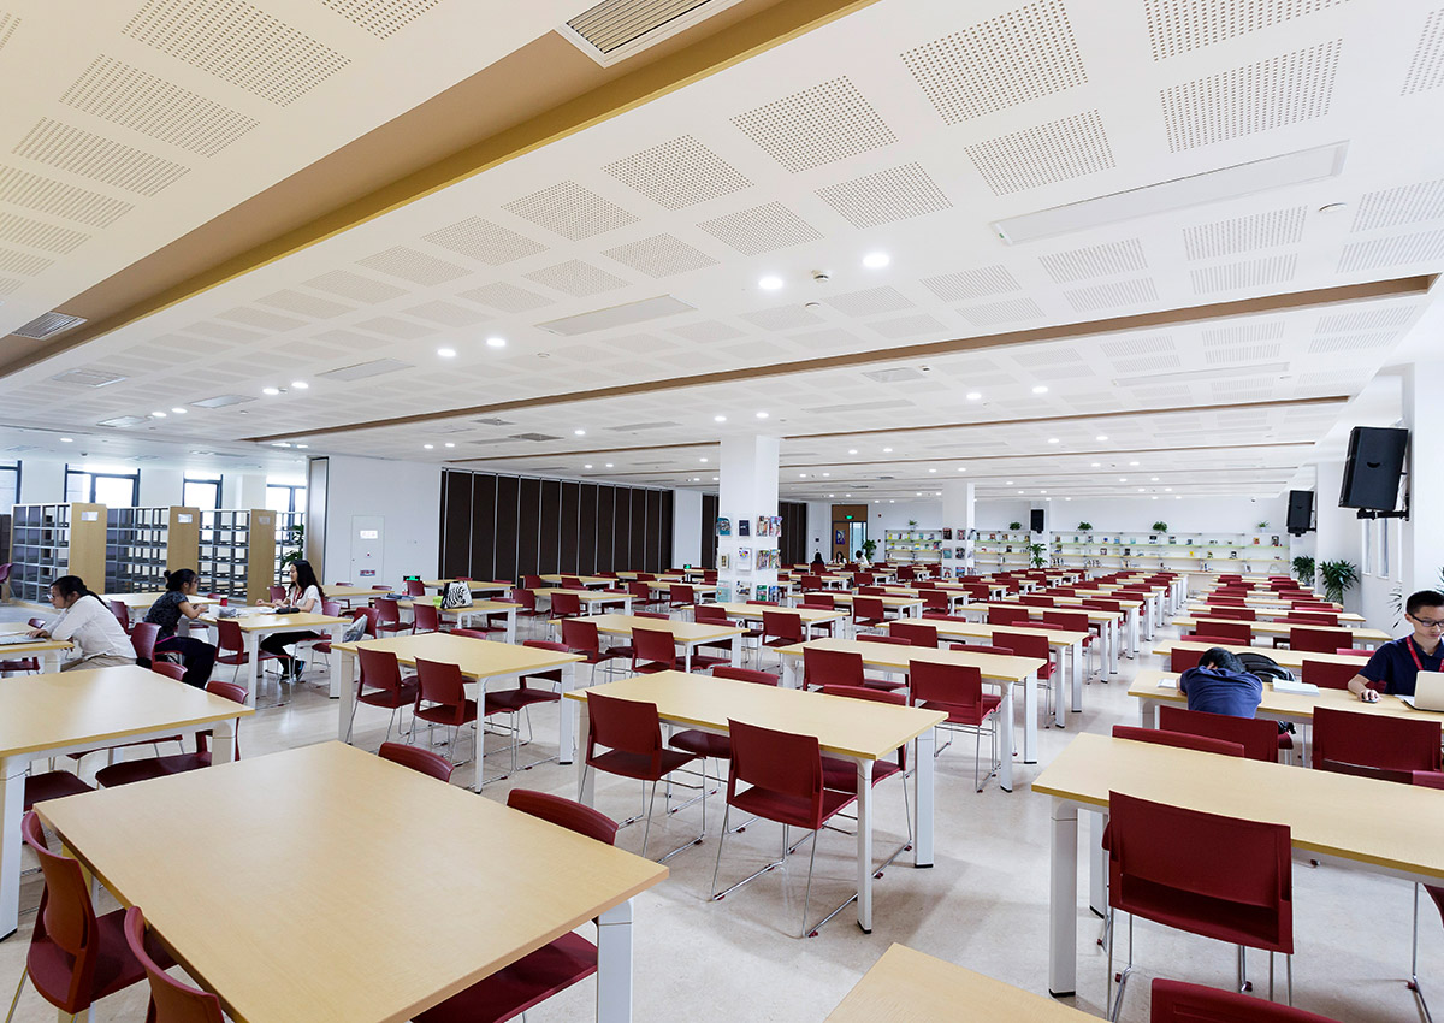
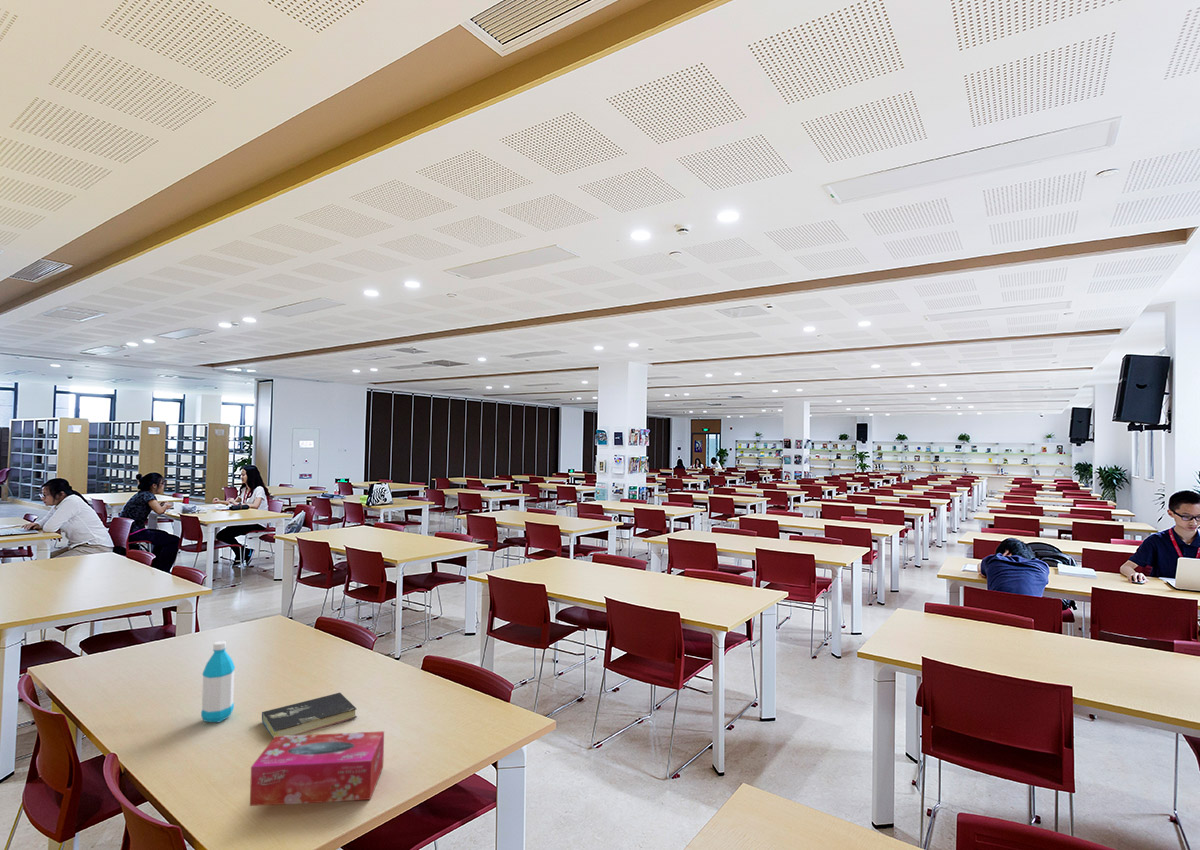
+ book (309, 714)
+ water bottle (218, 680)
+ tissue box (321, 766)
